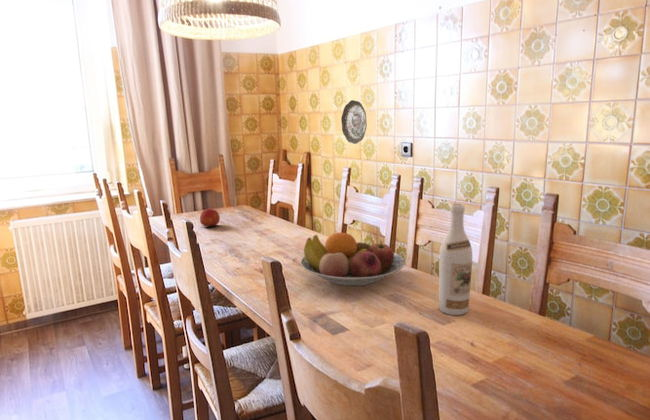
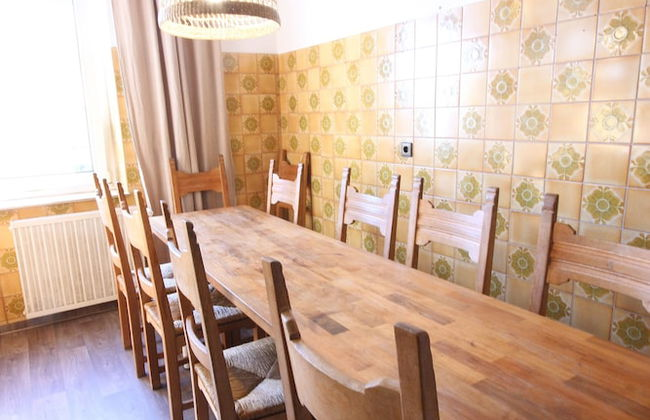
- wine bottle (455, 258)
- fruit (209, 217)
- decorative plate (355, 122)
- fruit bowl (352, 256)
